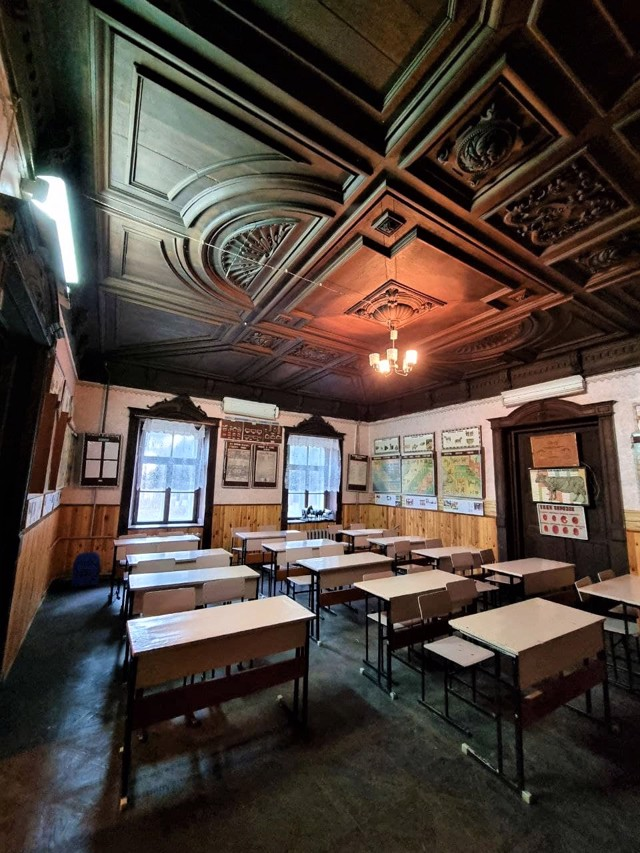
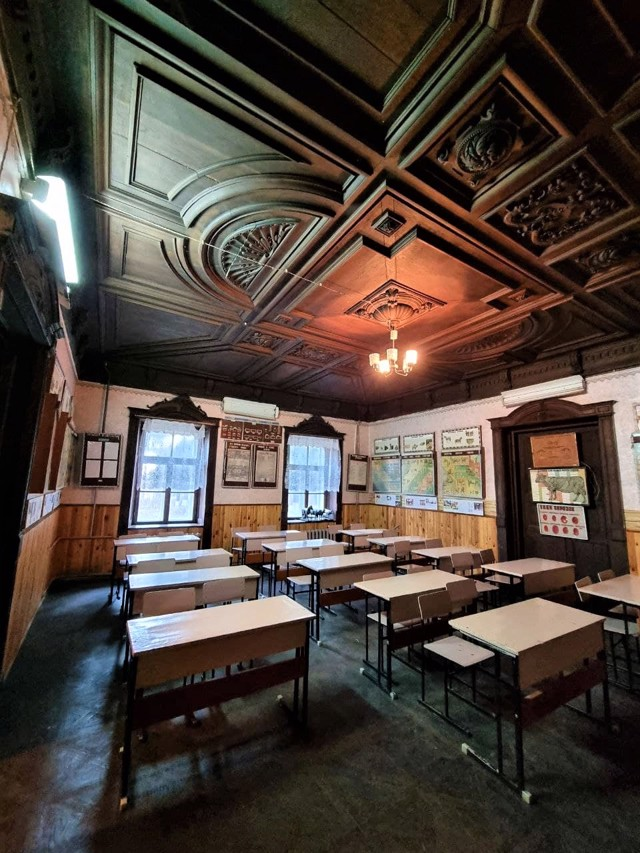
- backpack (87, 568)
